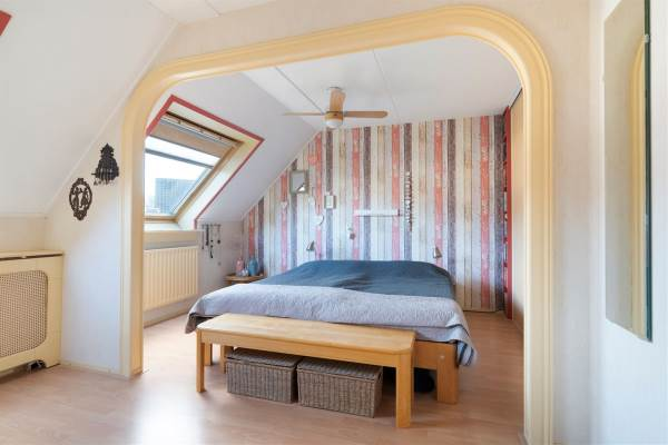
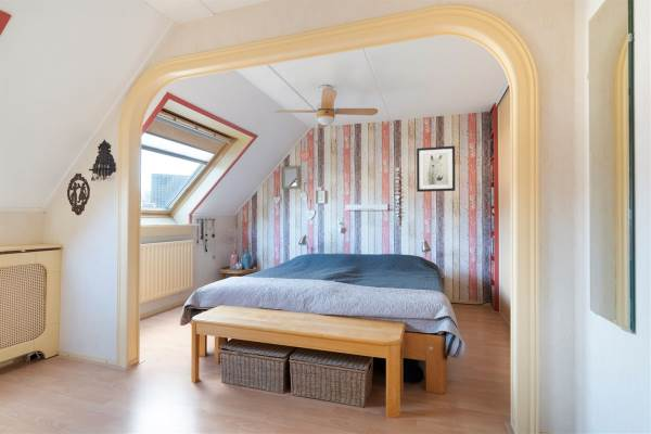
+ wall art (435, 169)
